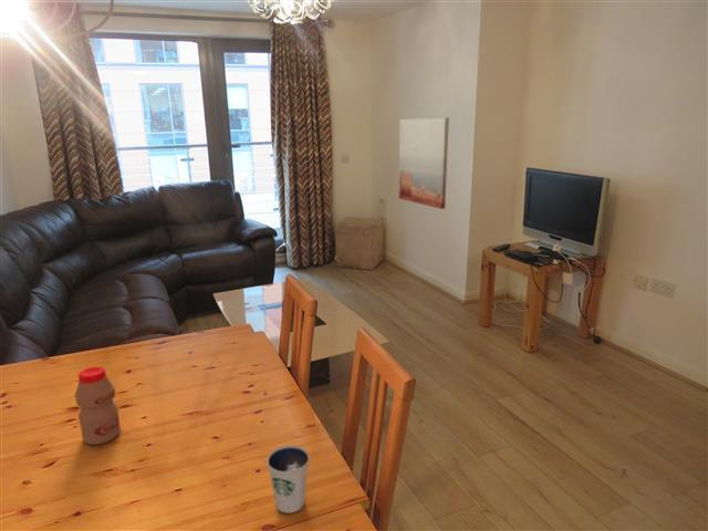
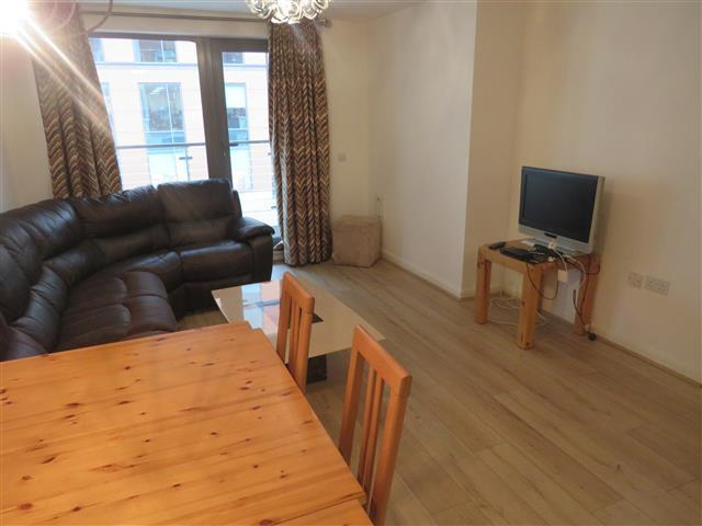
- dixie cup (289, 480)
- wall art (421, 162)
- bottle (96, 404)
